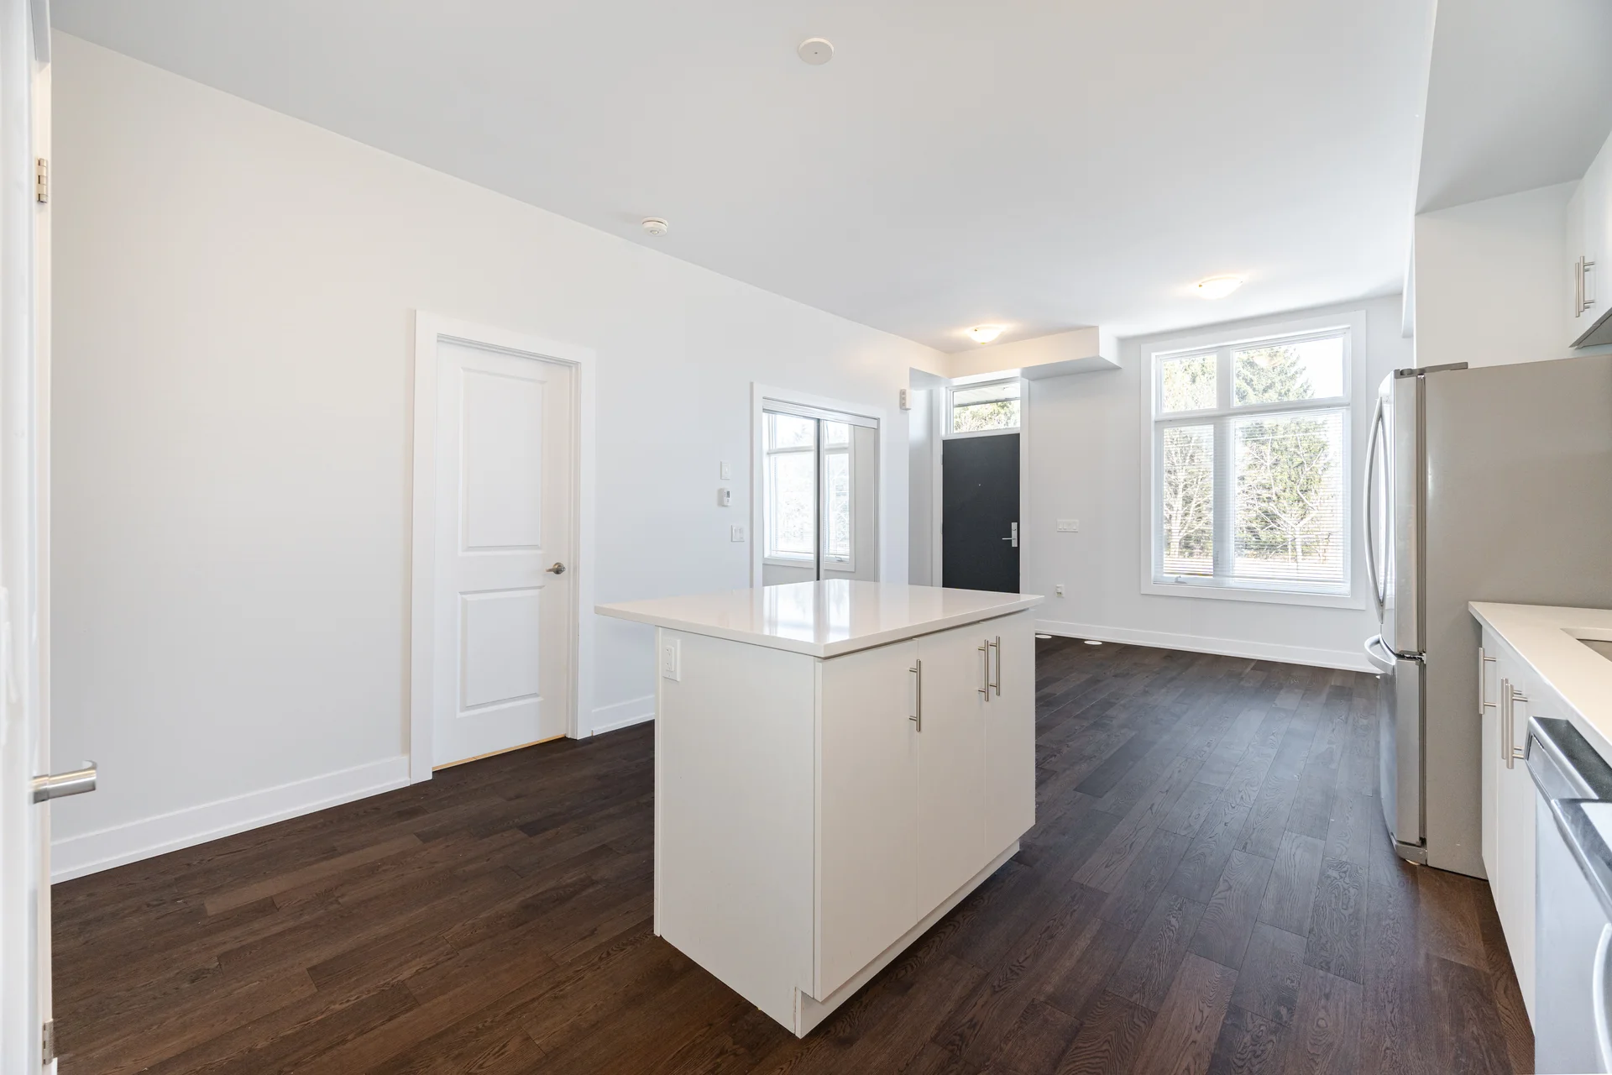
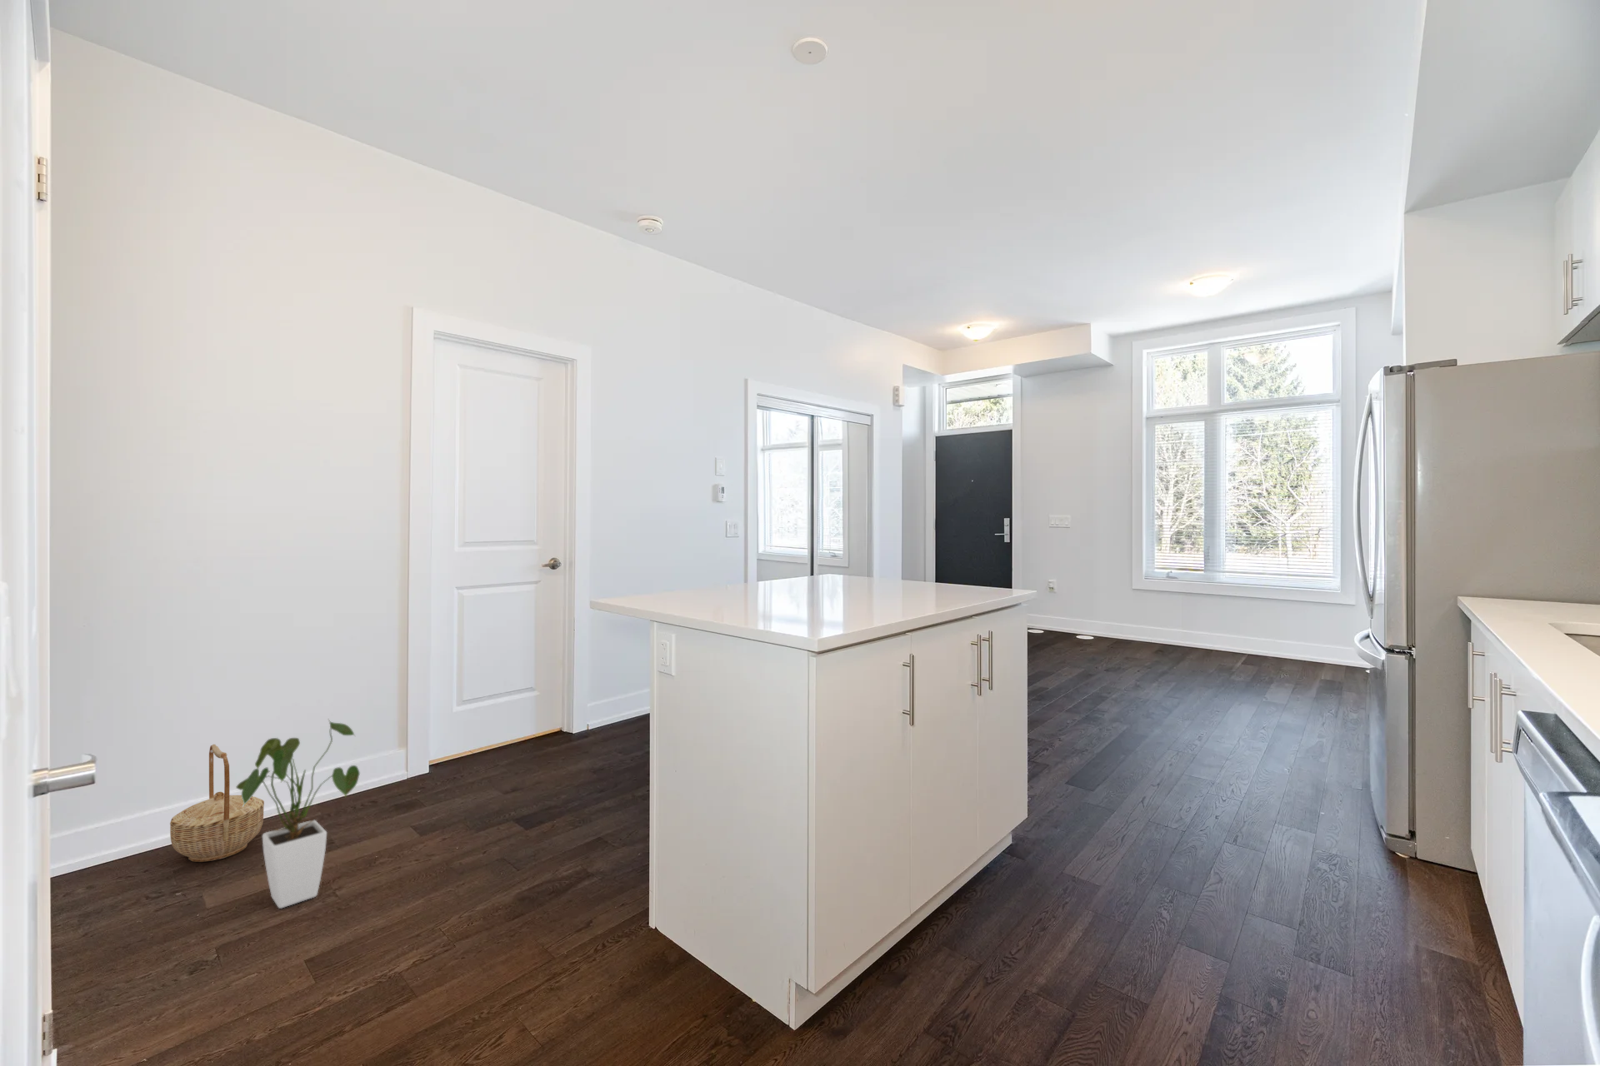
+ basket (218, 798)
+ house plant (307, 810)
